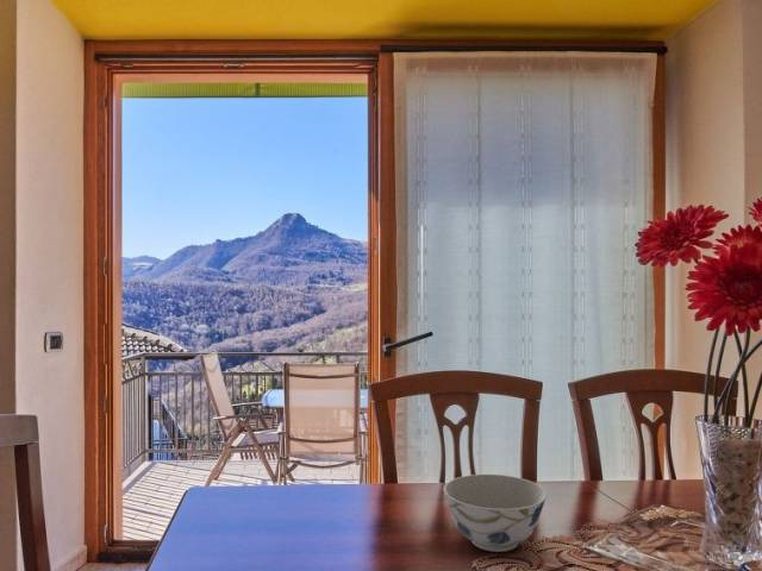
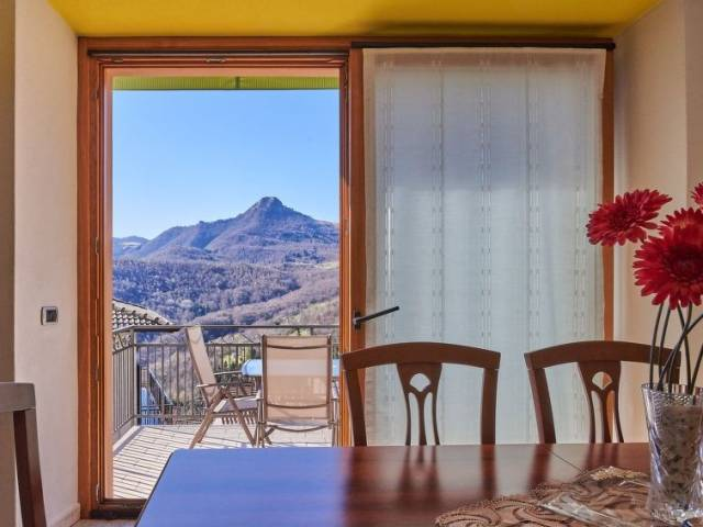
- bowl (494, 515)
